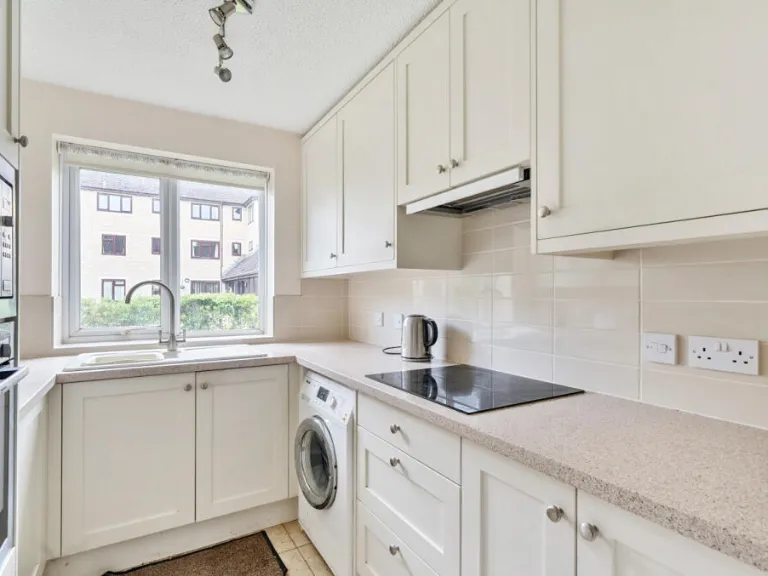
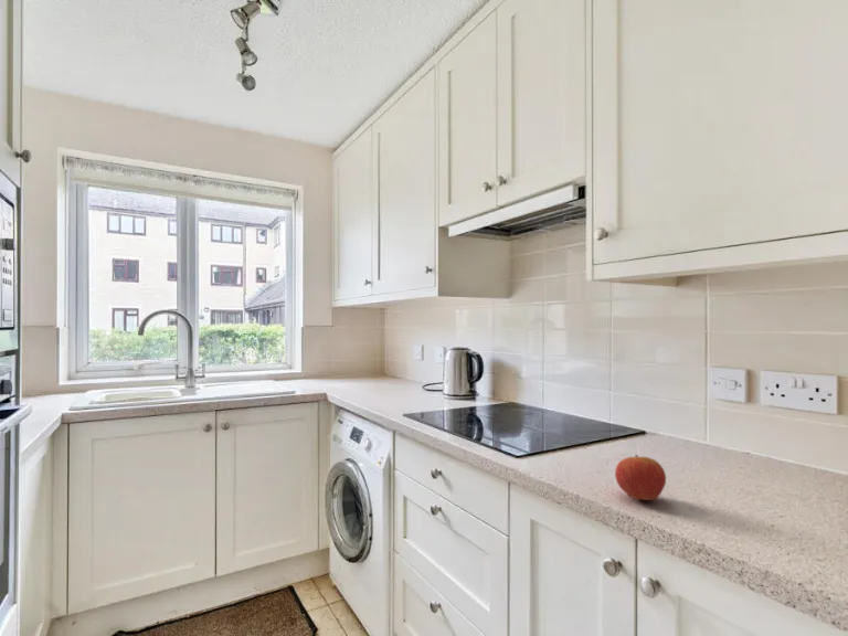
+ apple (639, 476)
